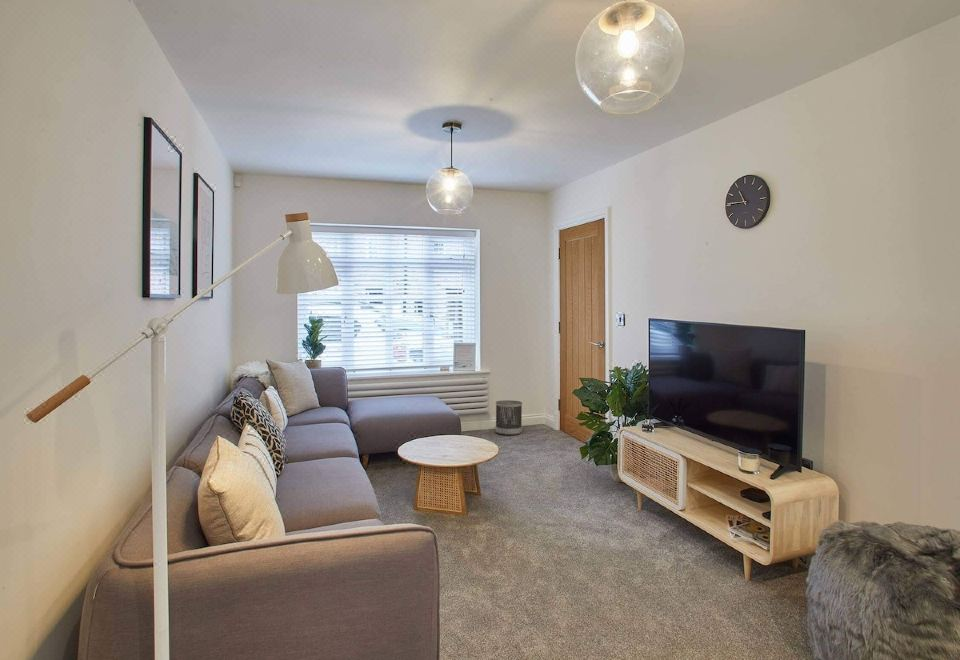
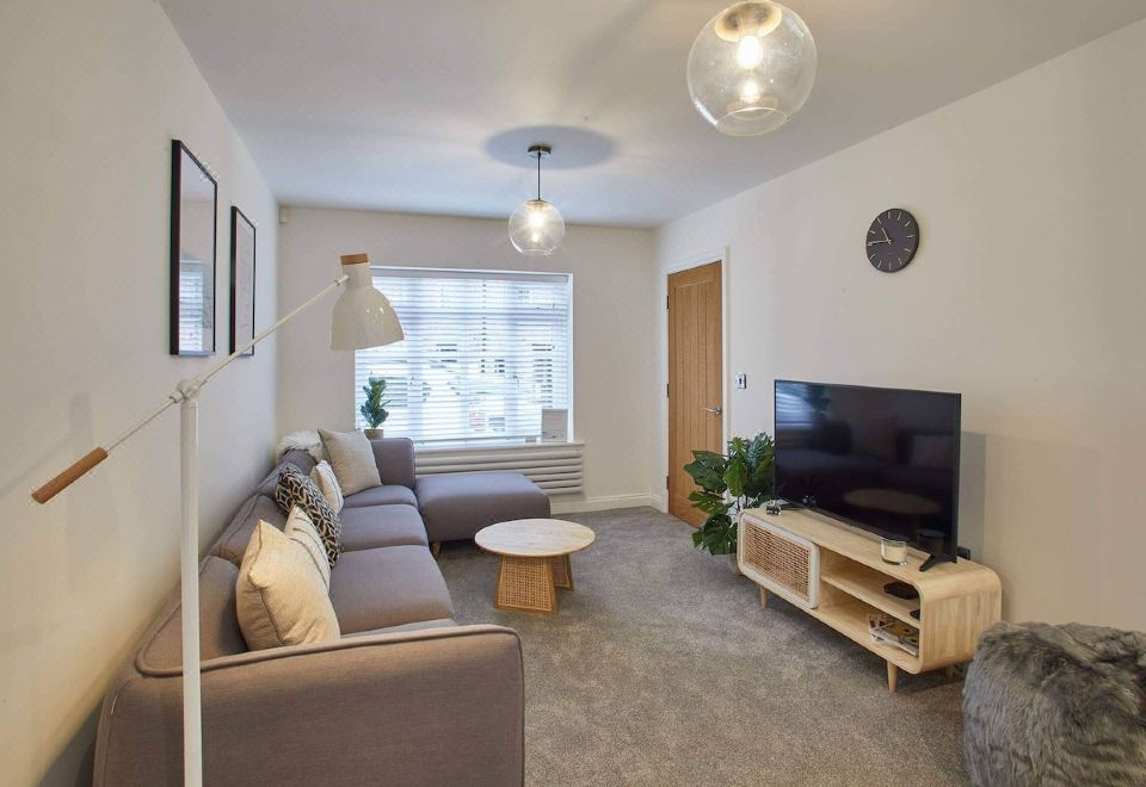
- wastebasket (508, 417)
